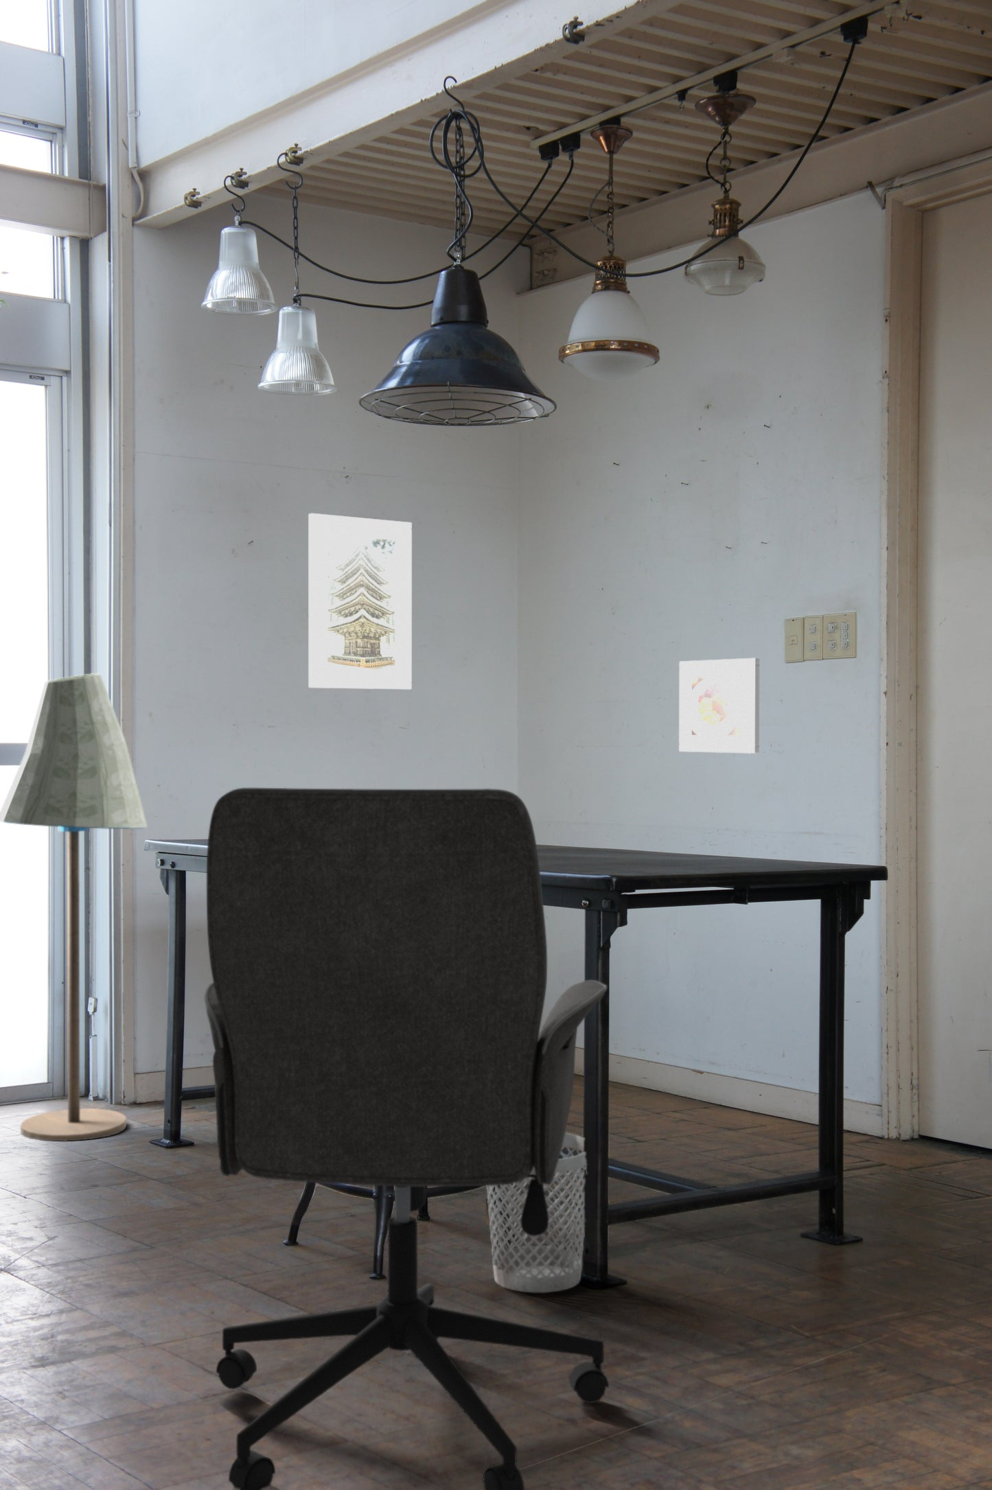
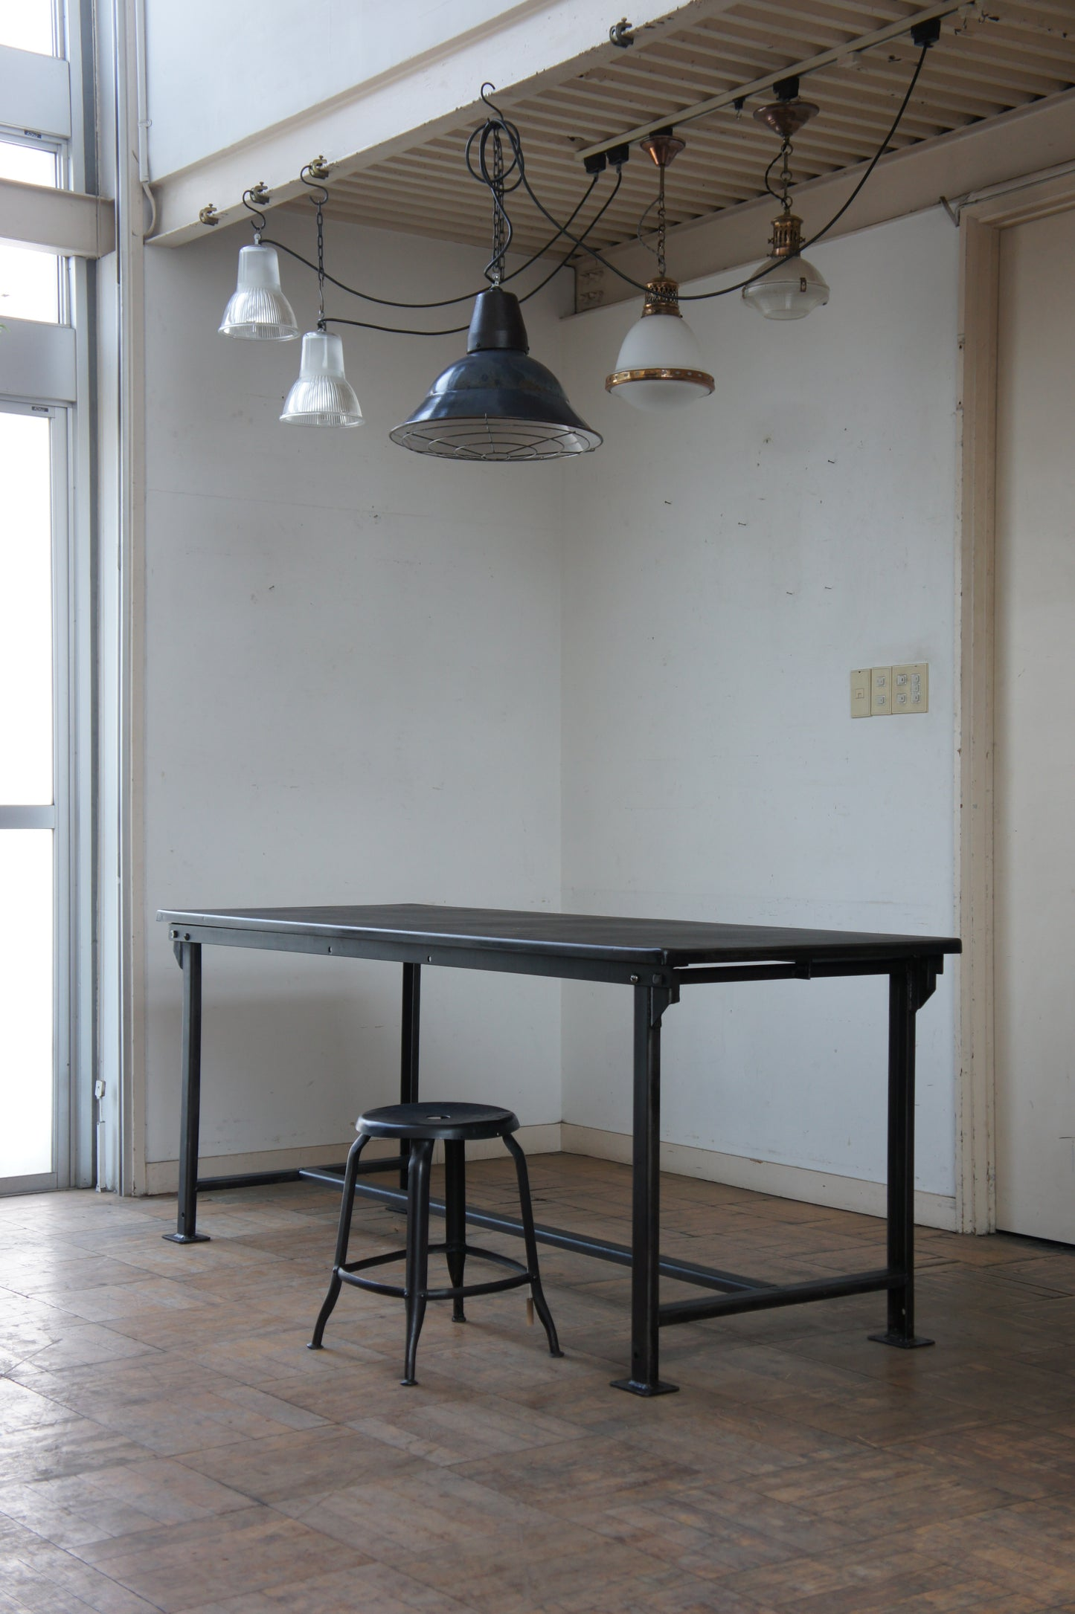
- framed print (361, 603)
- wastebasket (548, 1211)
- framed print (717, 705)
- office chair (401, 1103)
- floor lamp (73, 901)
